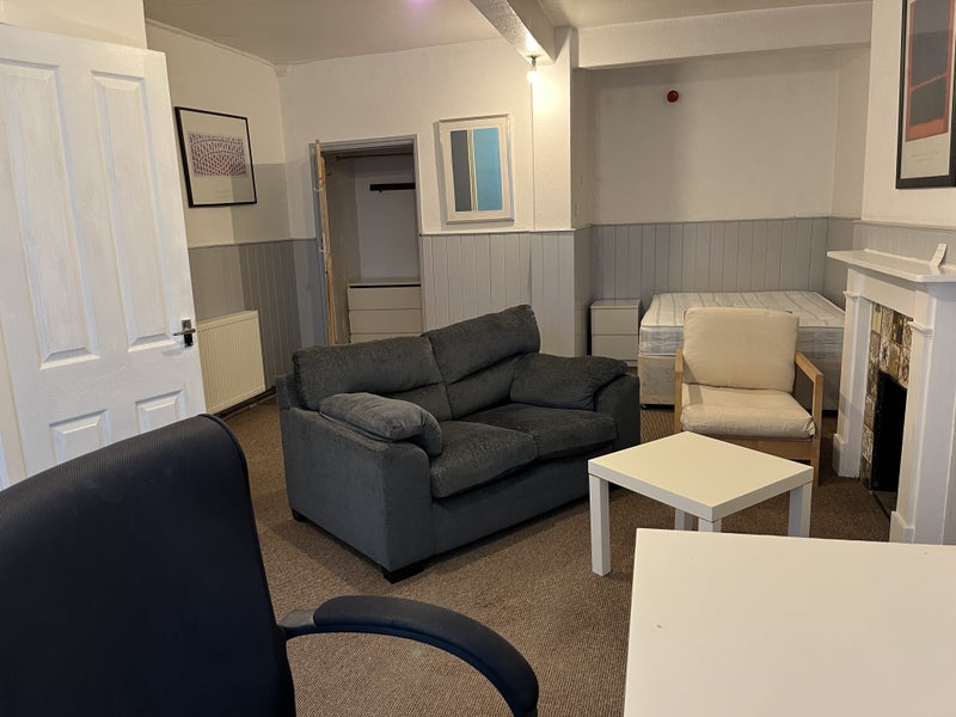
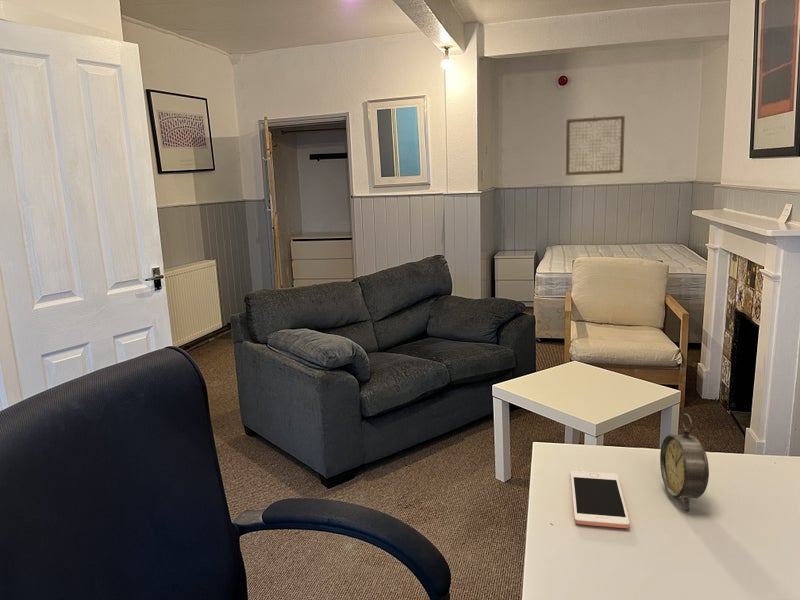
+ wall art (594, 144)
+ cell phone (597, 497)
+ alarm clock (685, 457)
